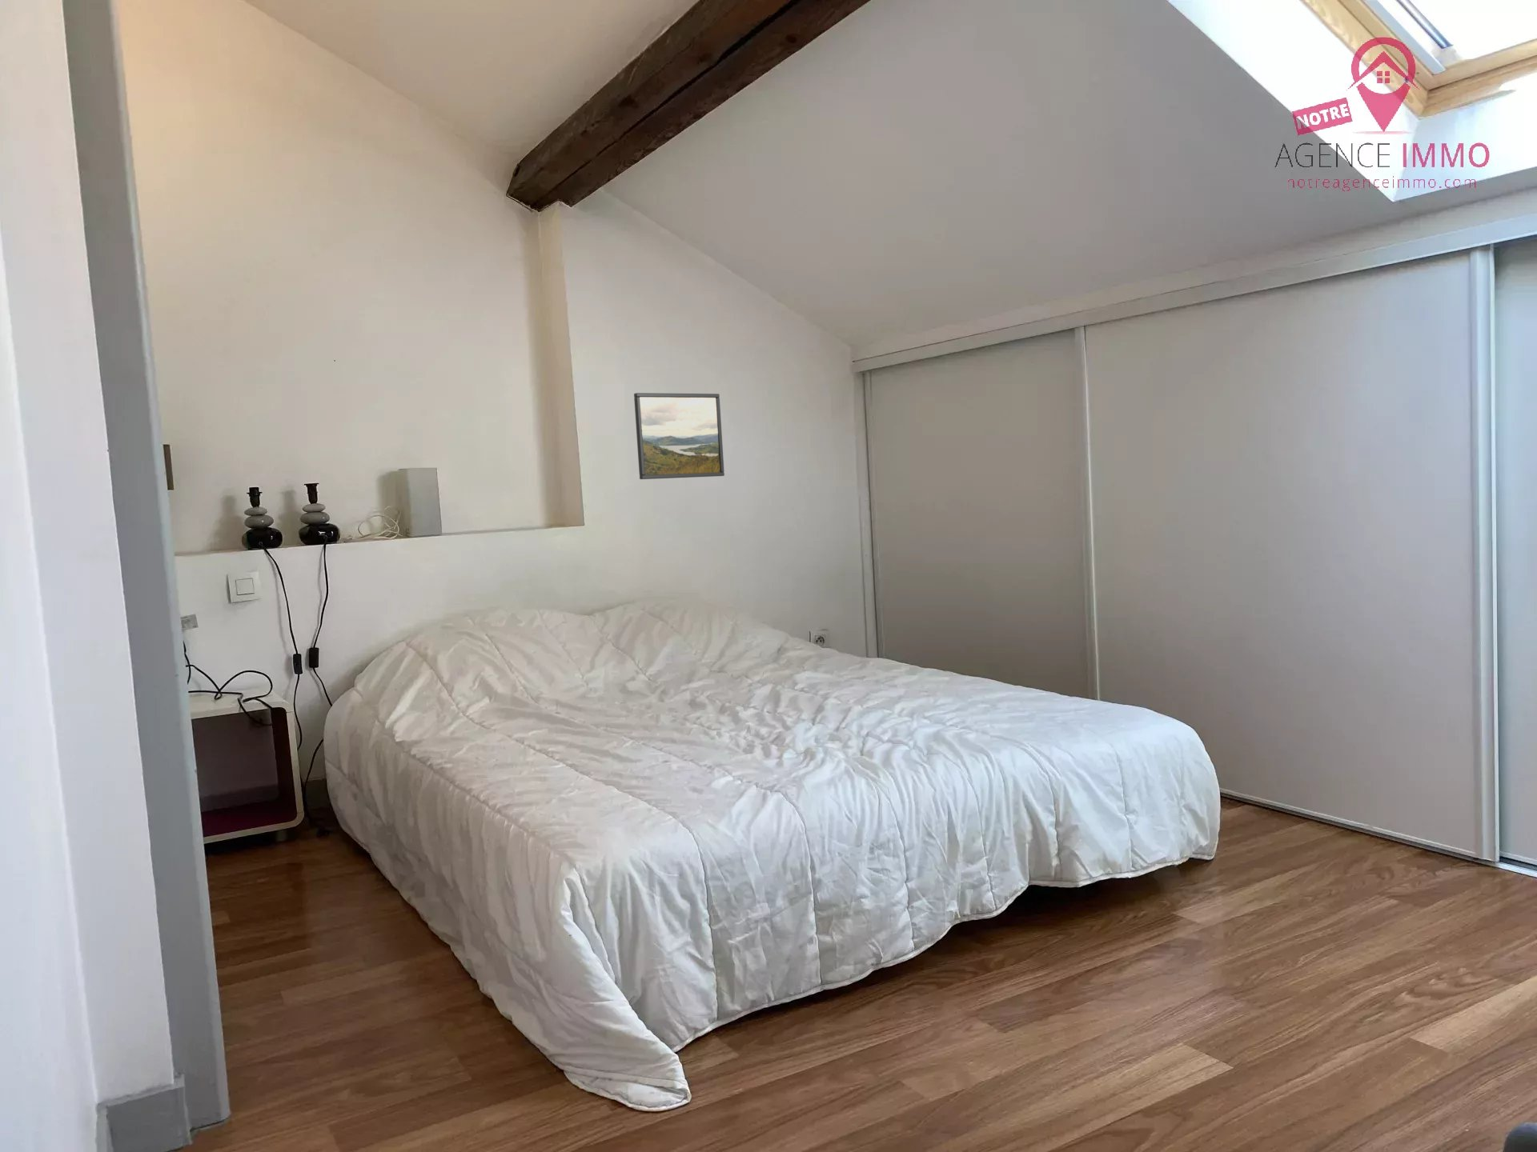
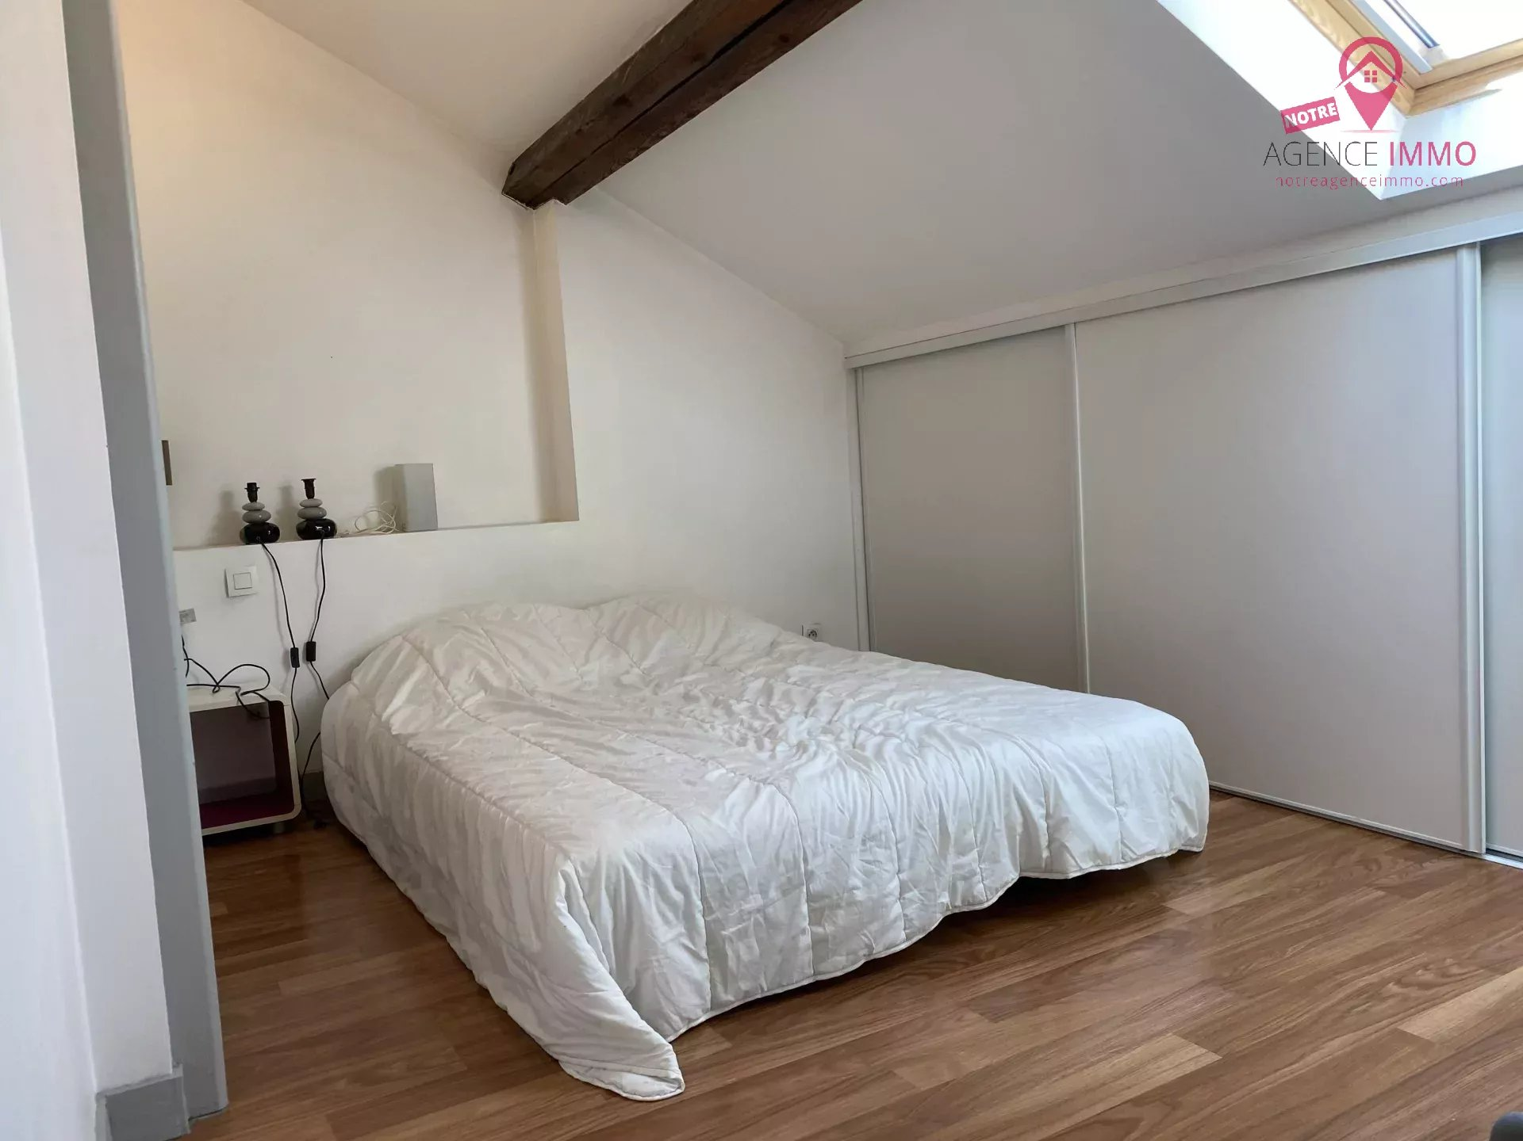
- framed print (680, 436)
